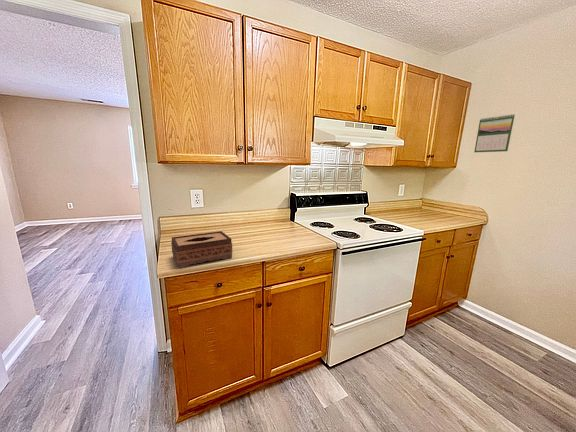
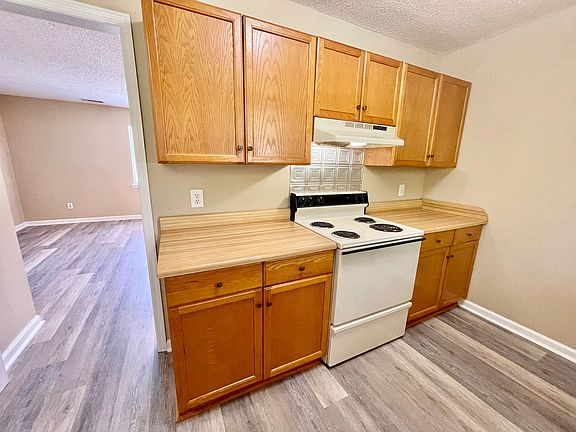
- tissue box (201, 247)
- calendar (493, 134)
